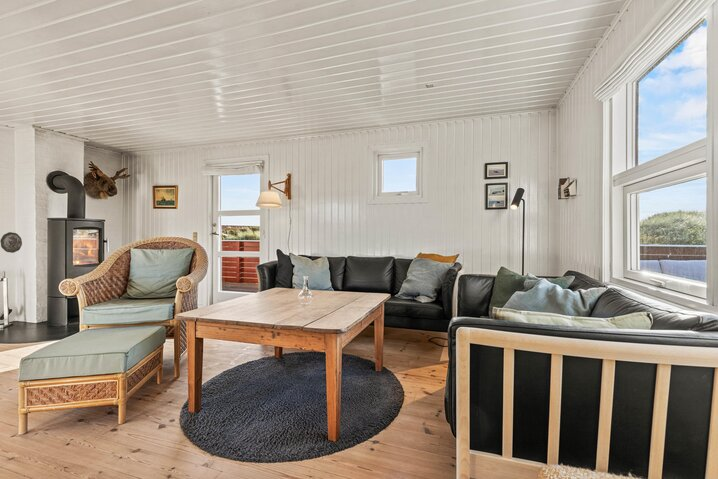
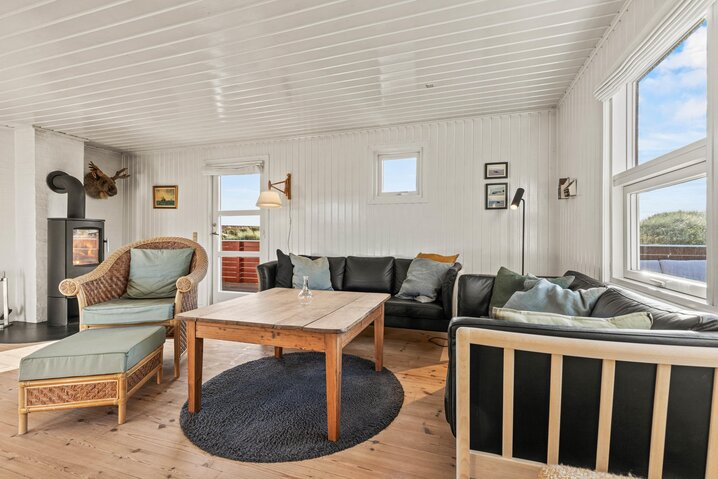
- decorative plate (12, 242)
